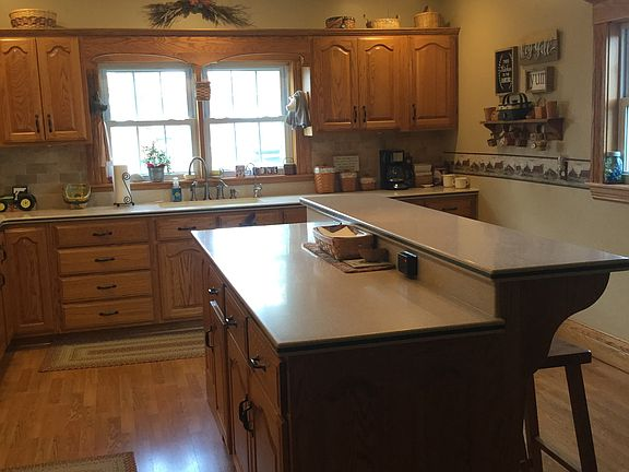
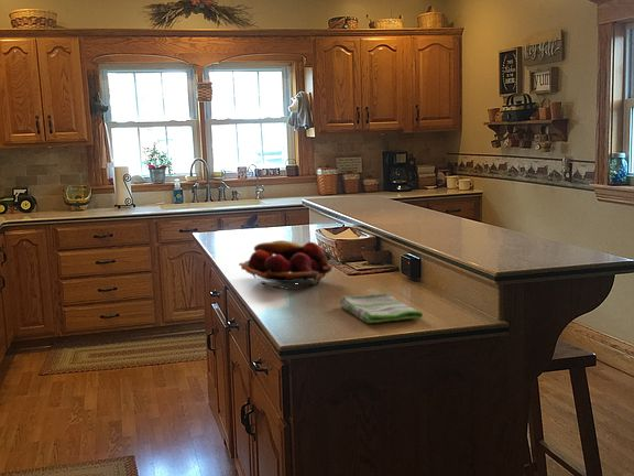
+ dish towel (380, 306)
+ fruit basket (286, 261)
